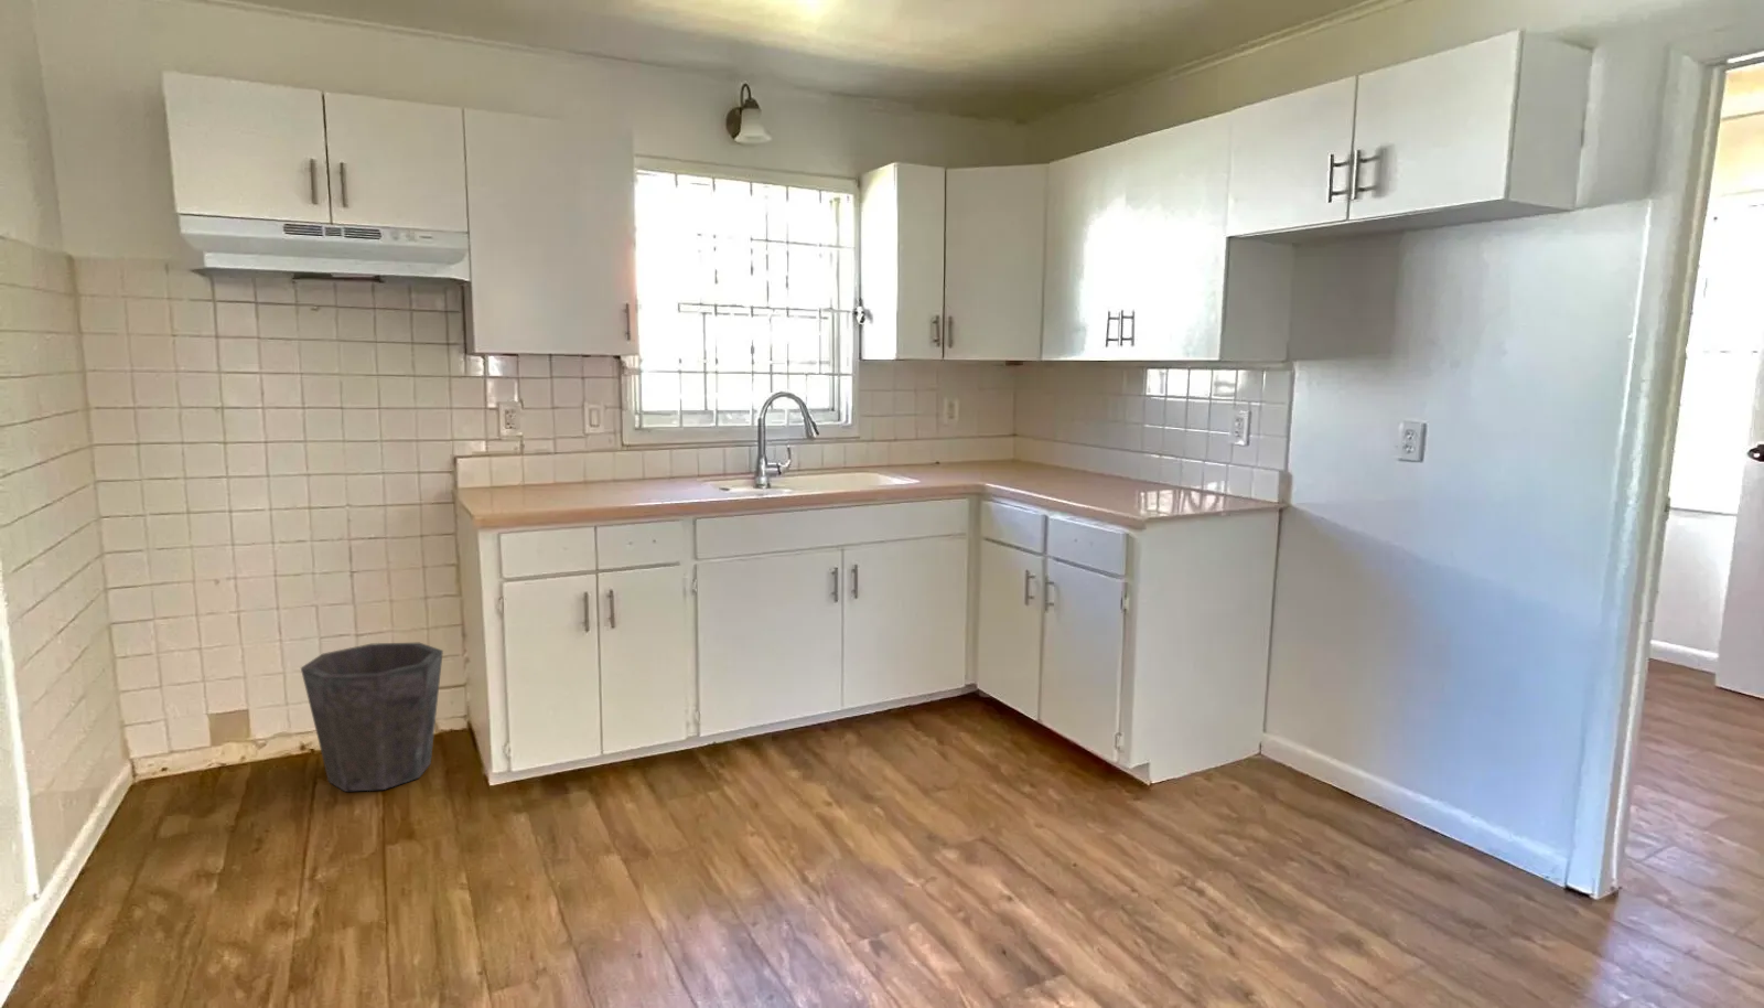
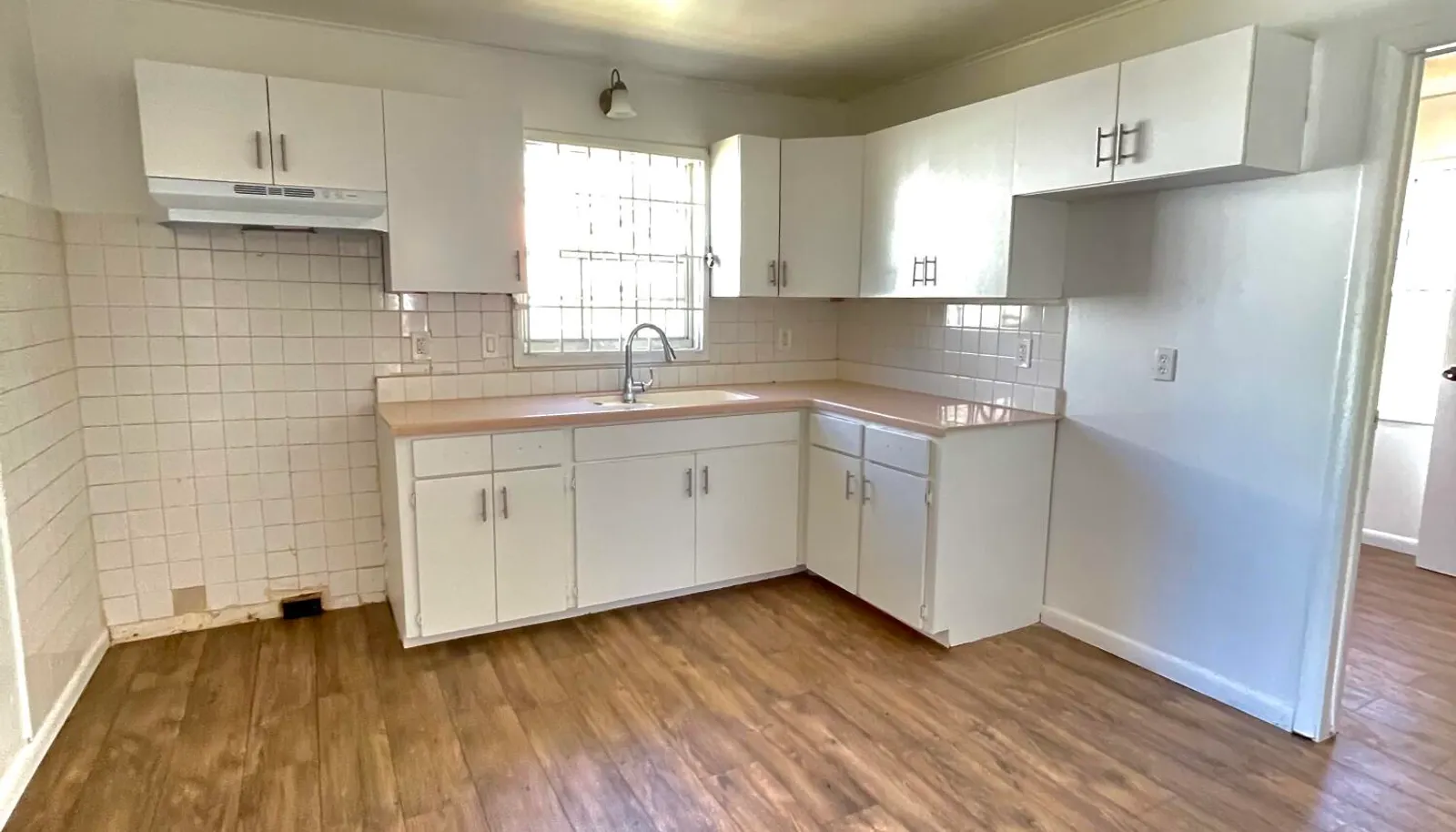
- waste bin (377, 716)
